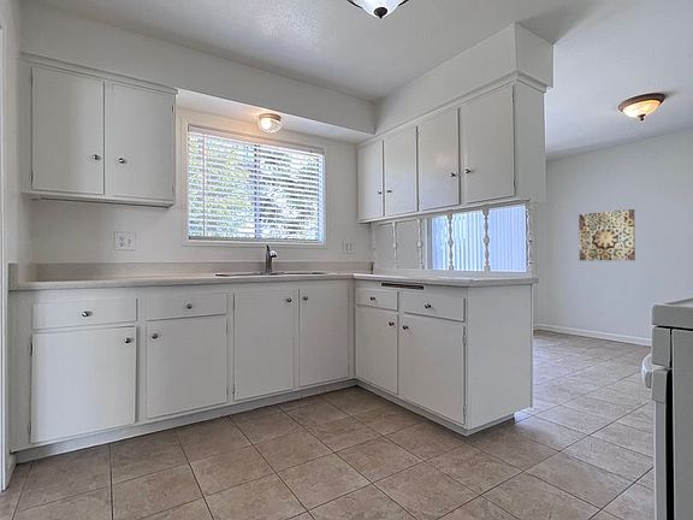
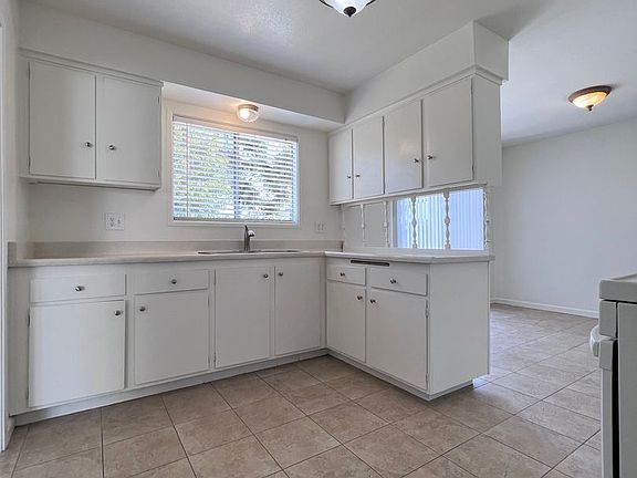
- wall art (605, 236)
